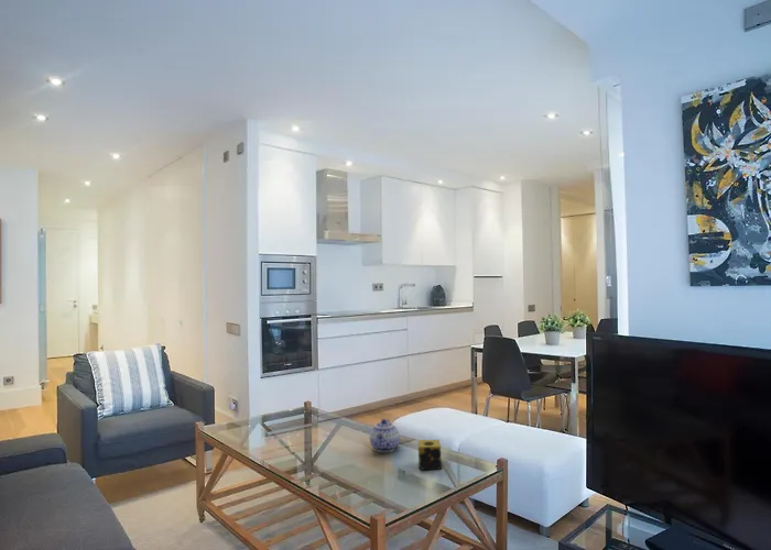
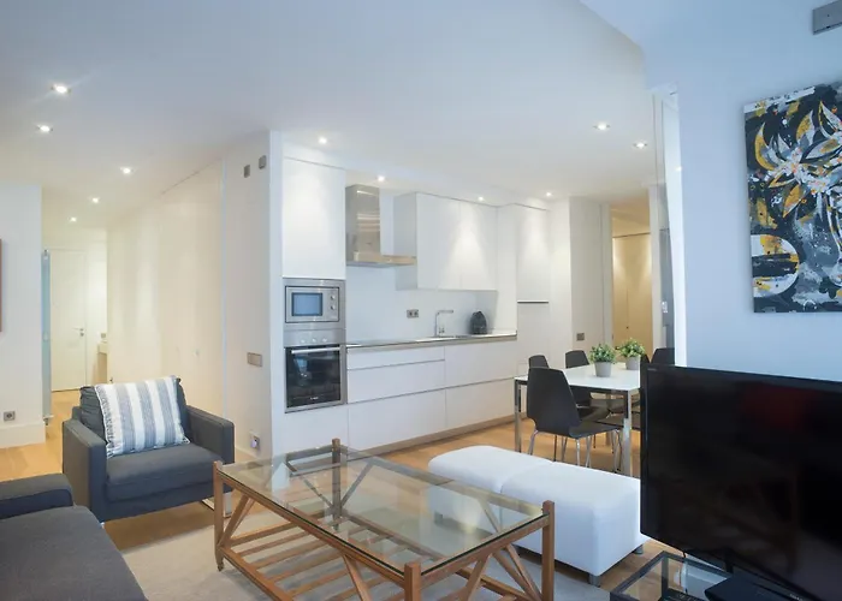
- candle (430, 453)
- teapot (384, 433)
